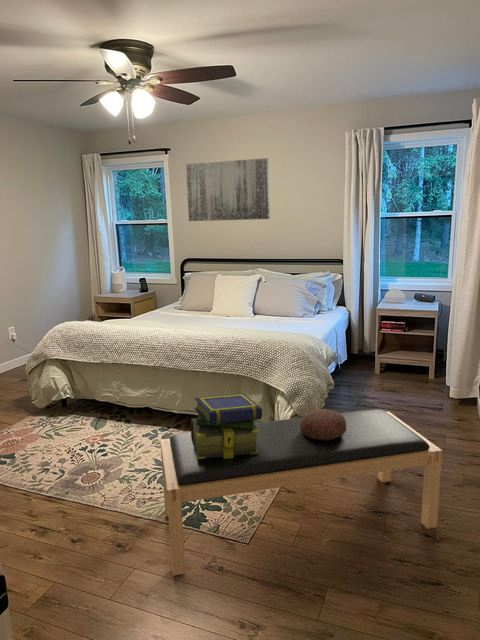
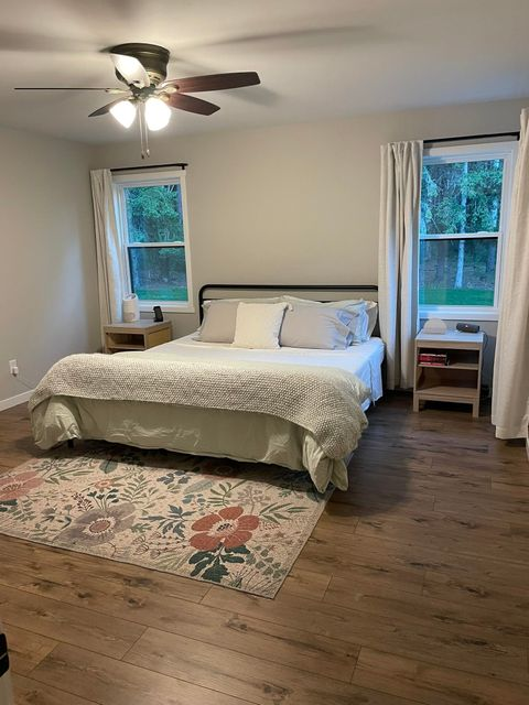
- bench (295, 477)
- stack of books (225, 422)
- decorative bowl (323, 423)
- wall art (227, 191)
